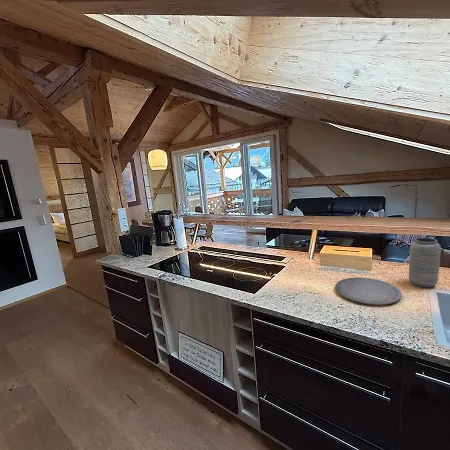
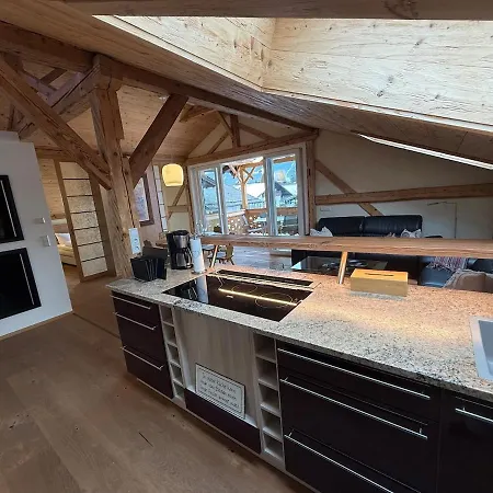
- vase (424, 262)
- plate (366, 290)
